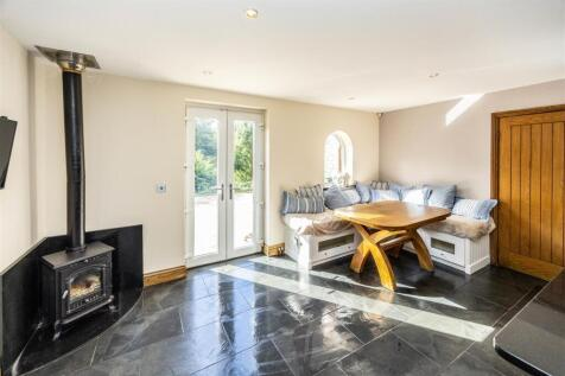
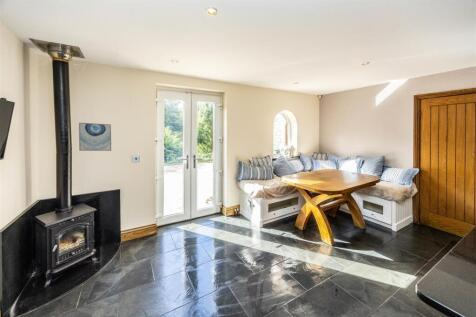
+ wall art (95, 137)
